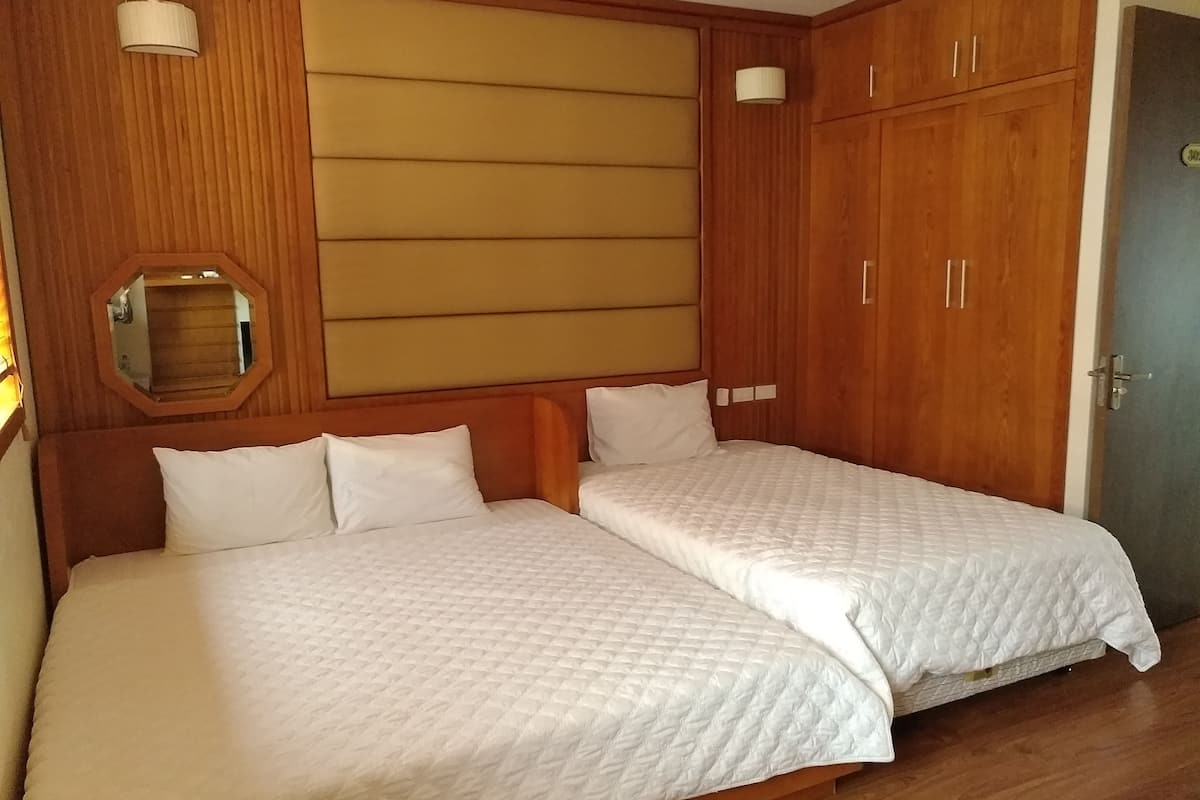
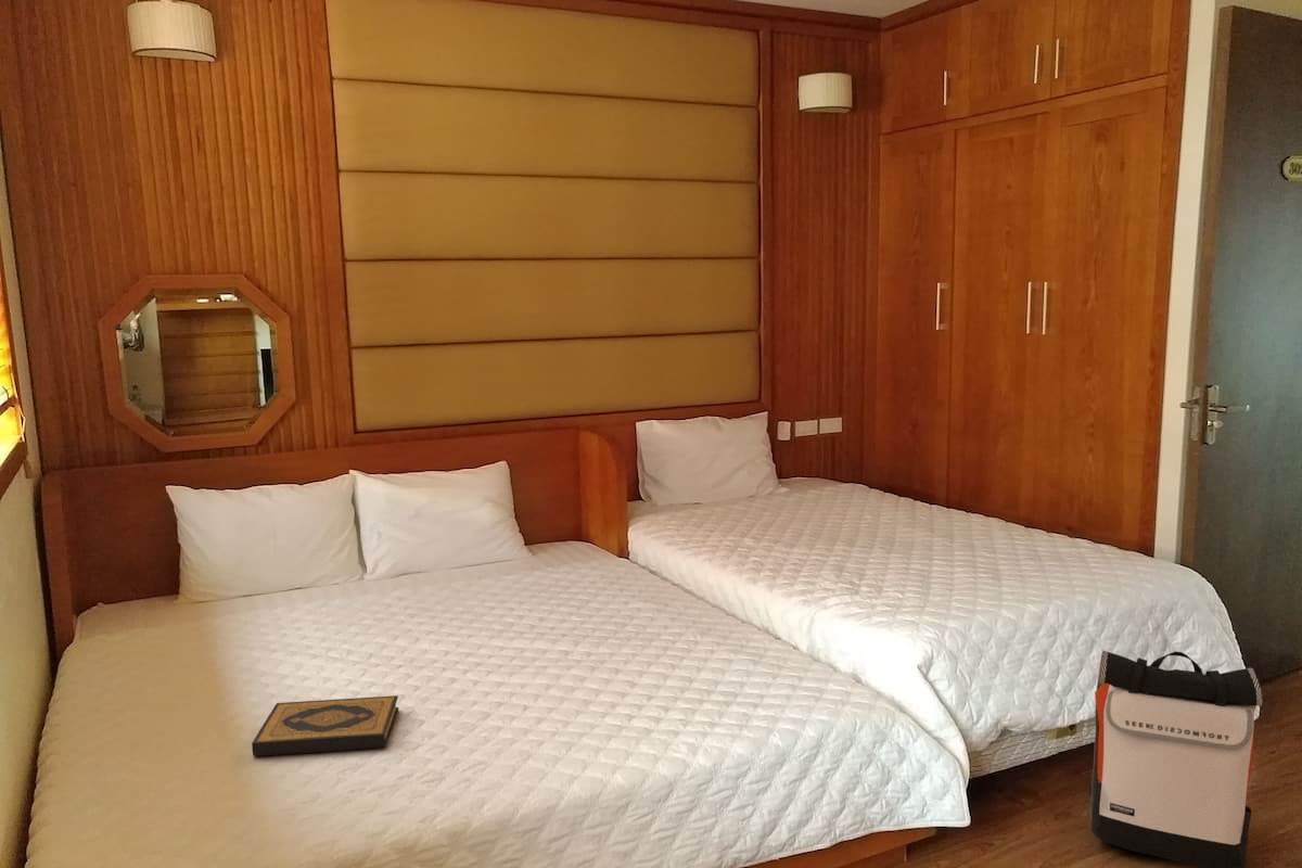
+ hardback book (329, 725)
+ backpack (1172, 755)
